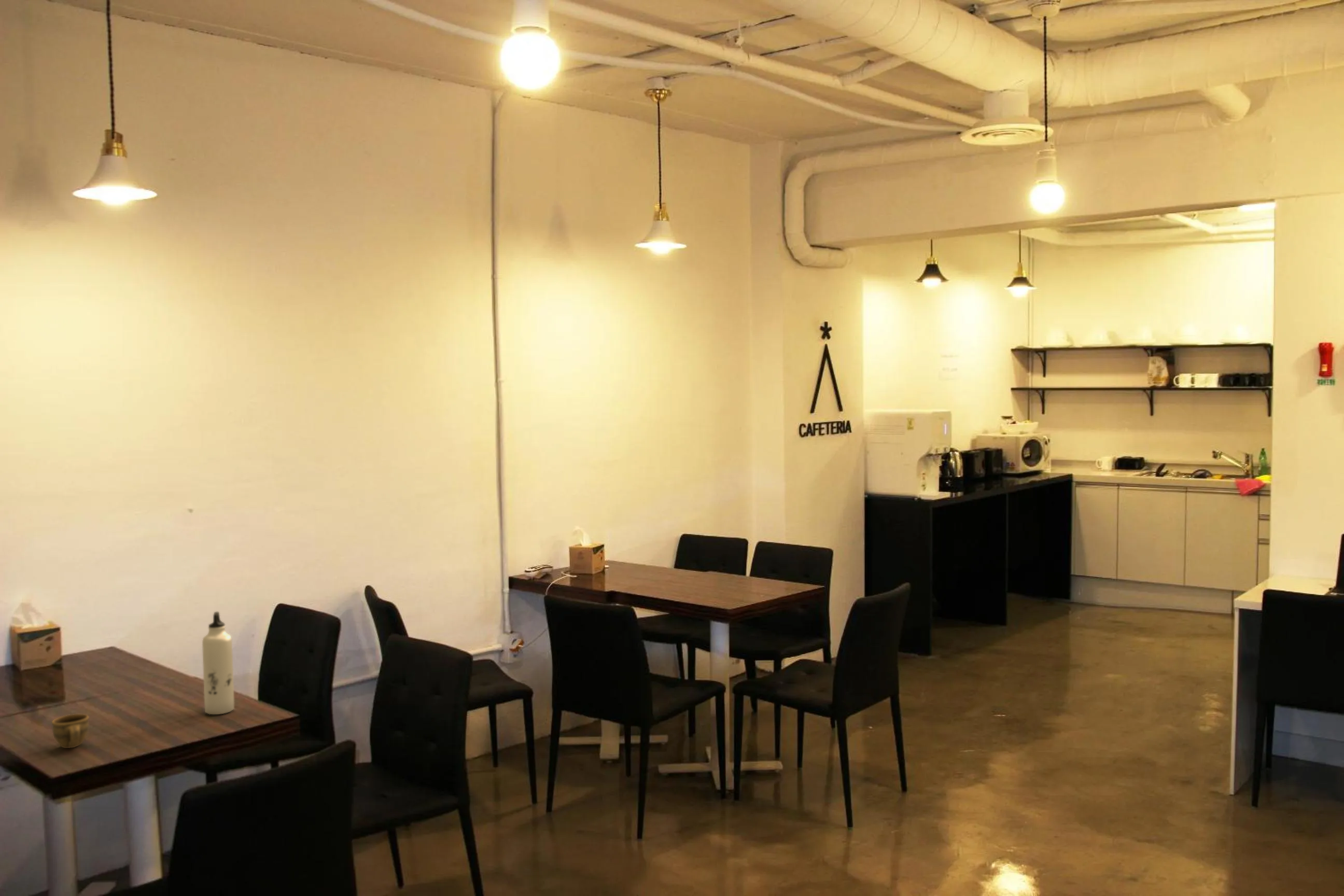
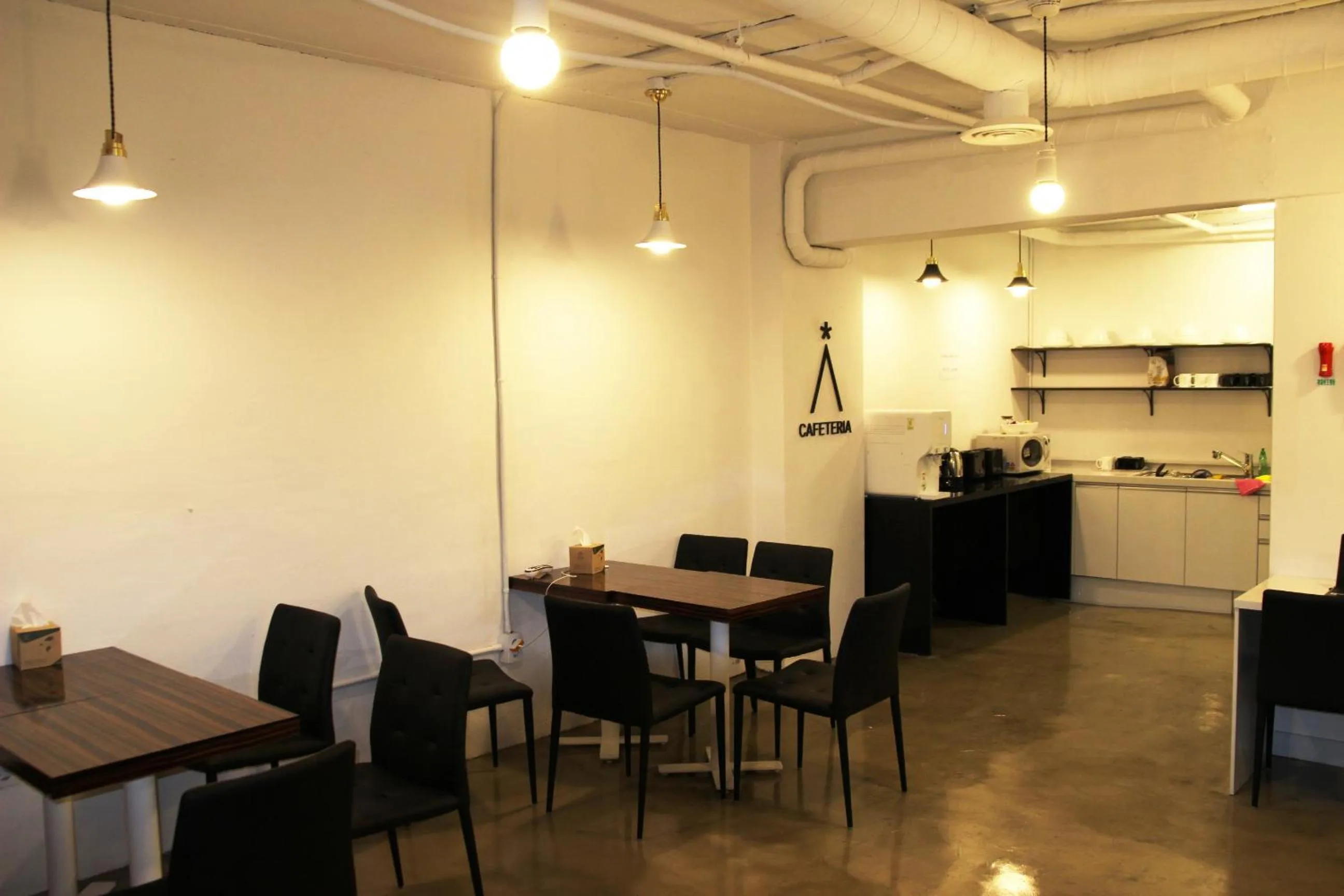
- water bottle (218, 662)
- cup (71, 734)
